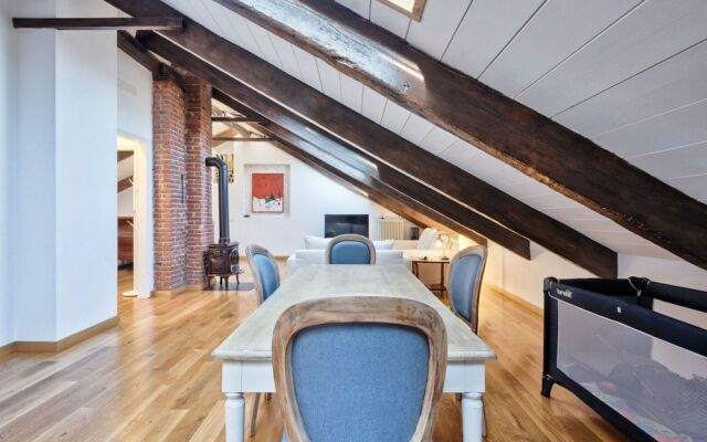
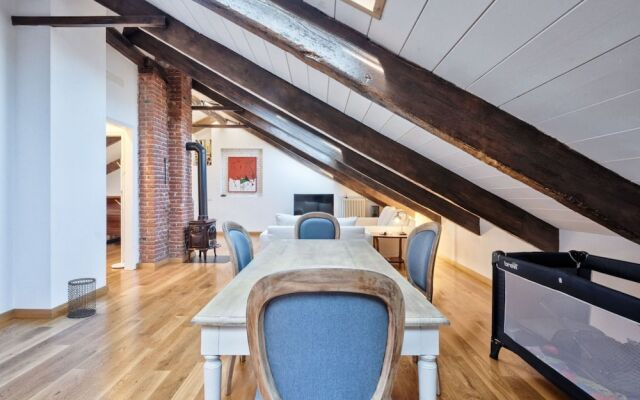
+ wastebasket (82, 297)
